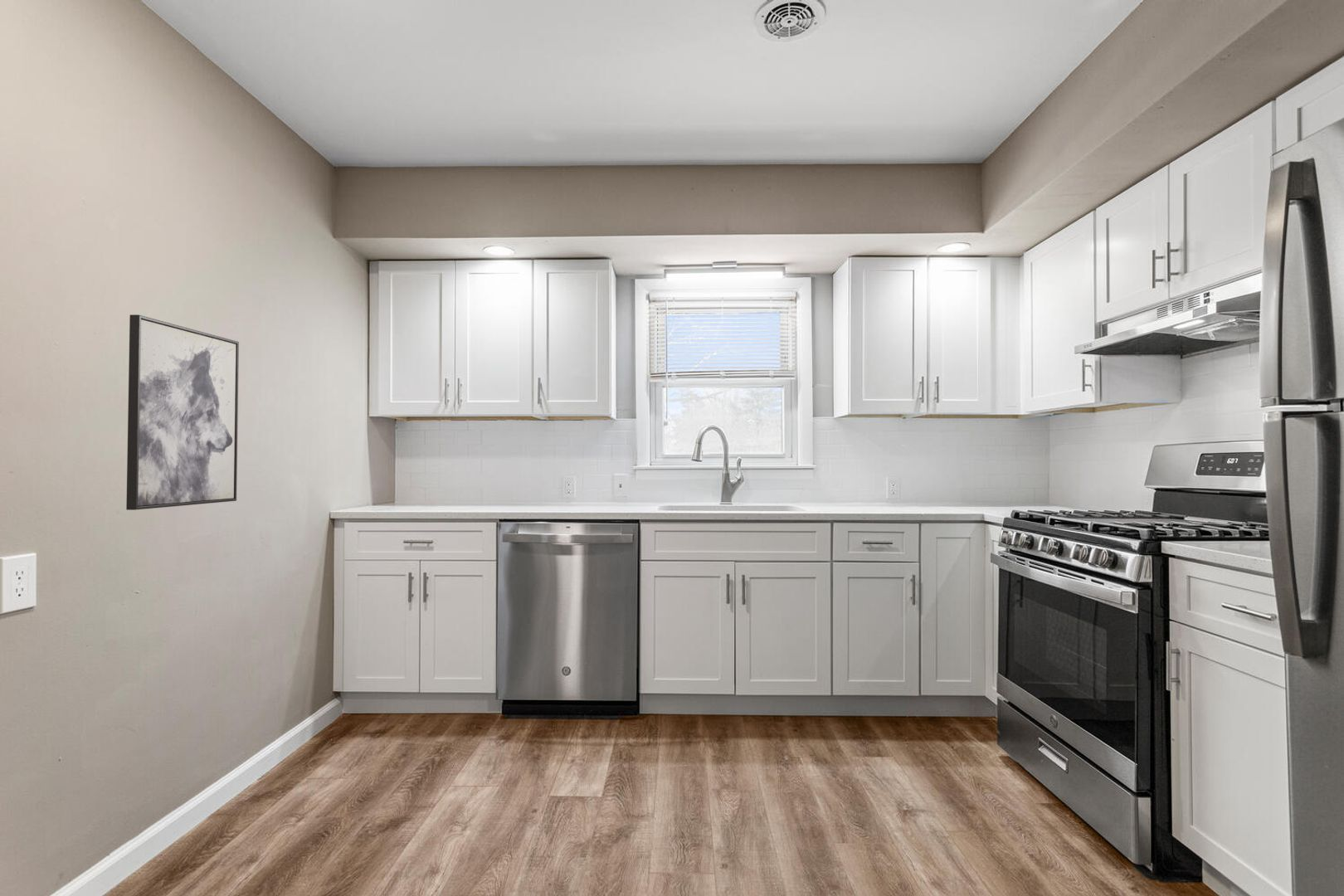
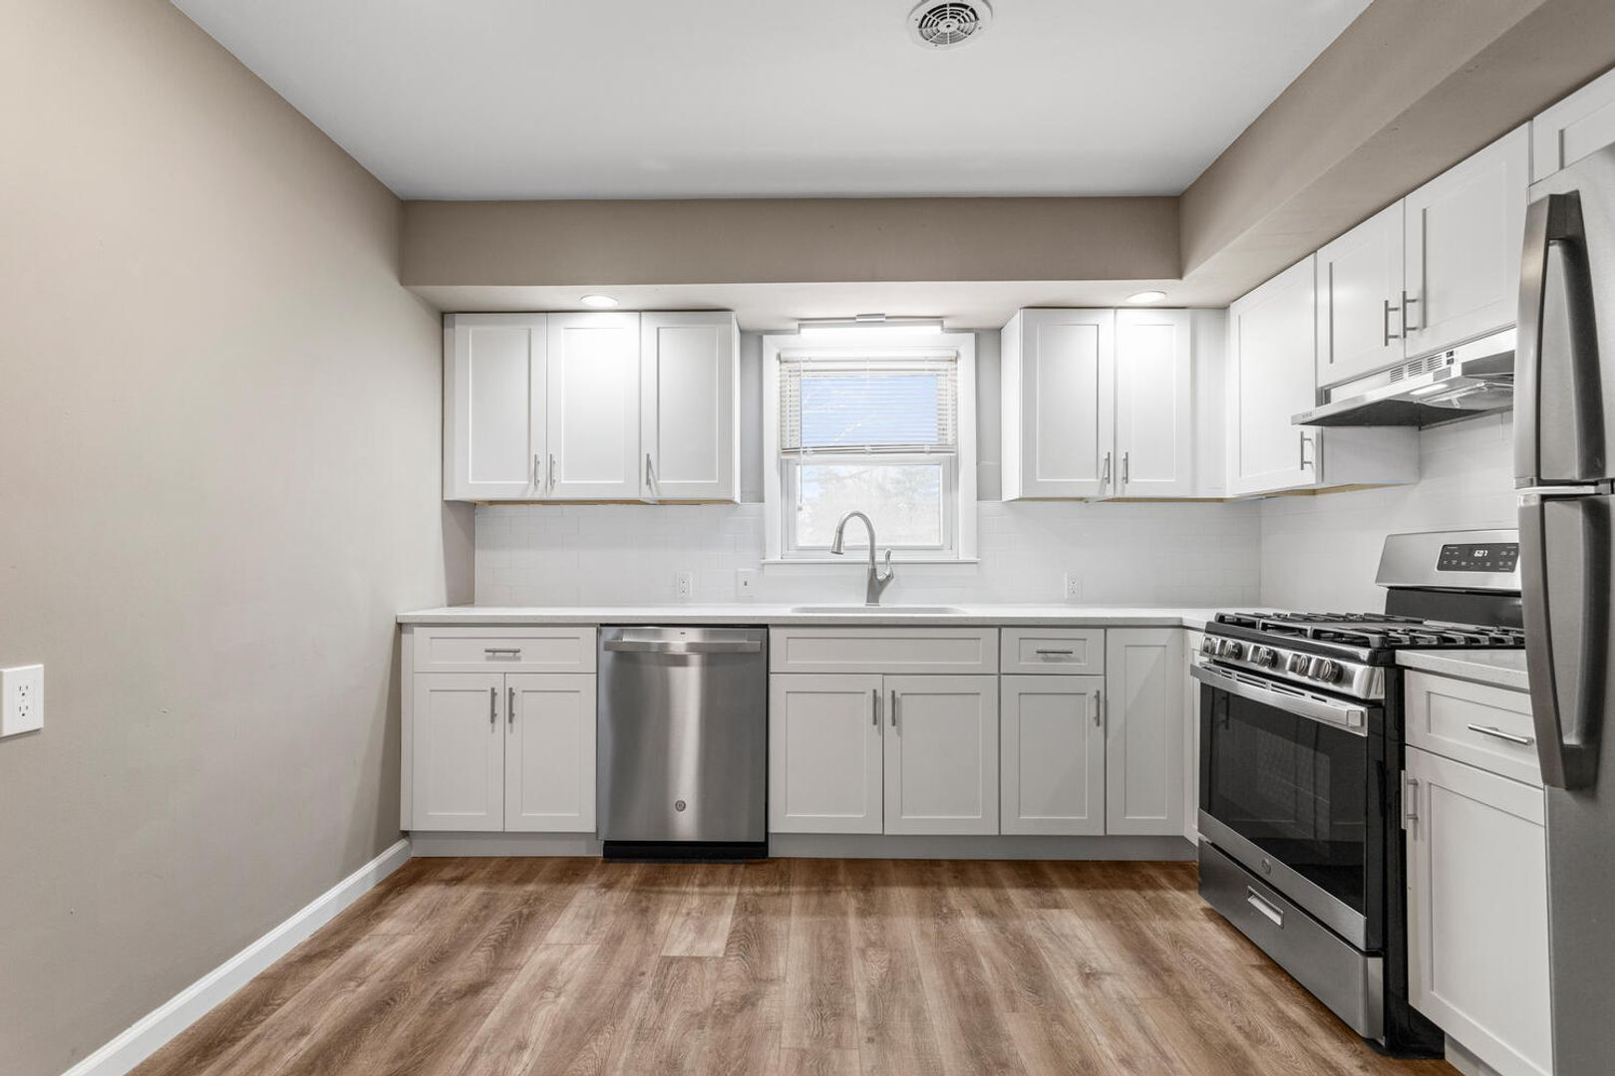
- wall art (188, 416)
